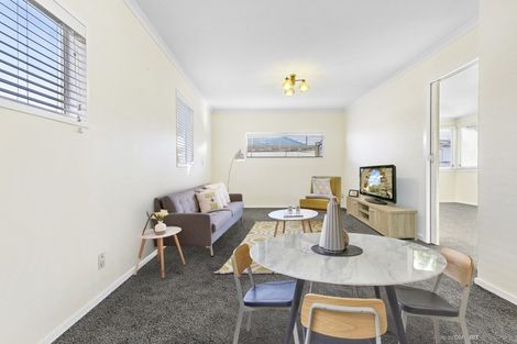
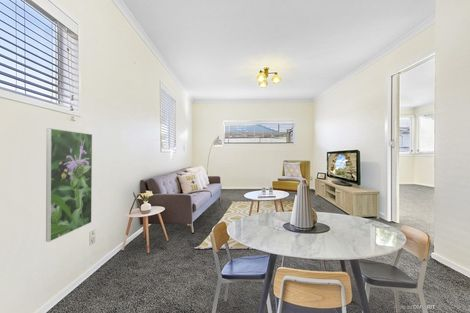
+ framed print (71, 181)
